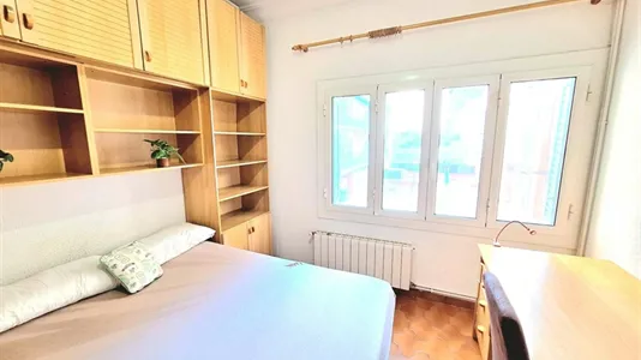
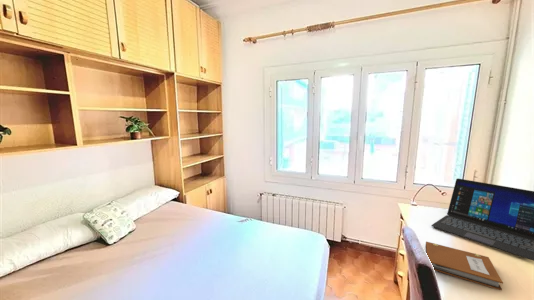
+ laptop (489, 211)
+ notebook (460, 262)
